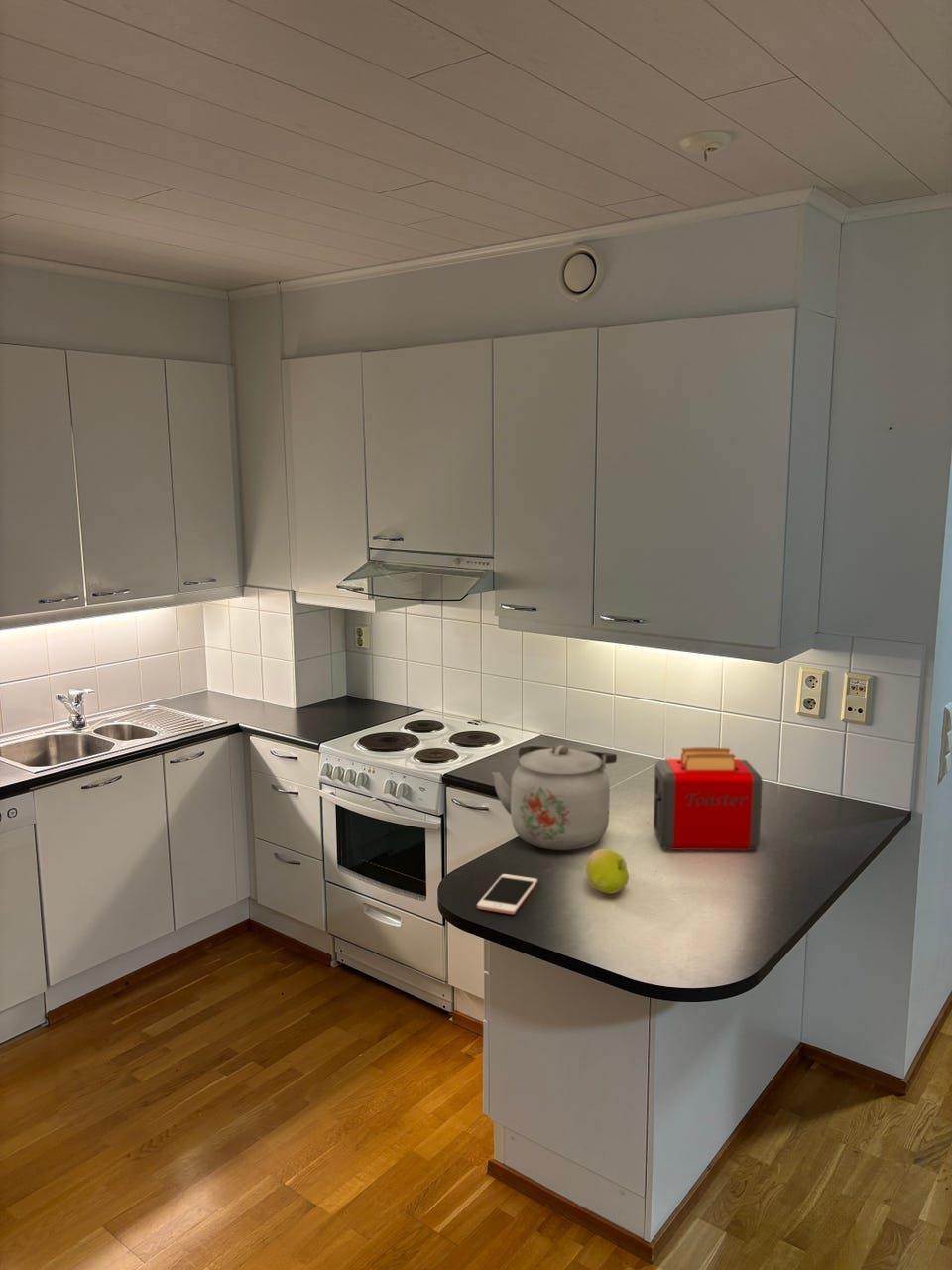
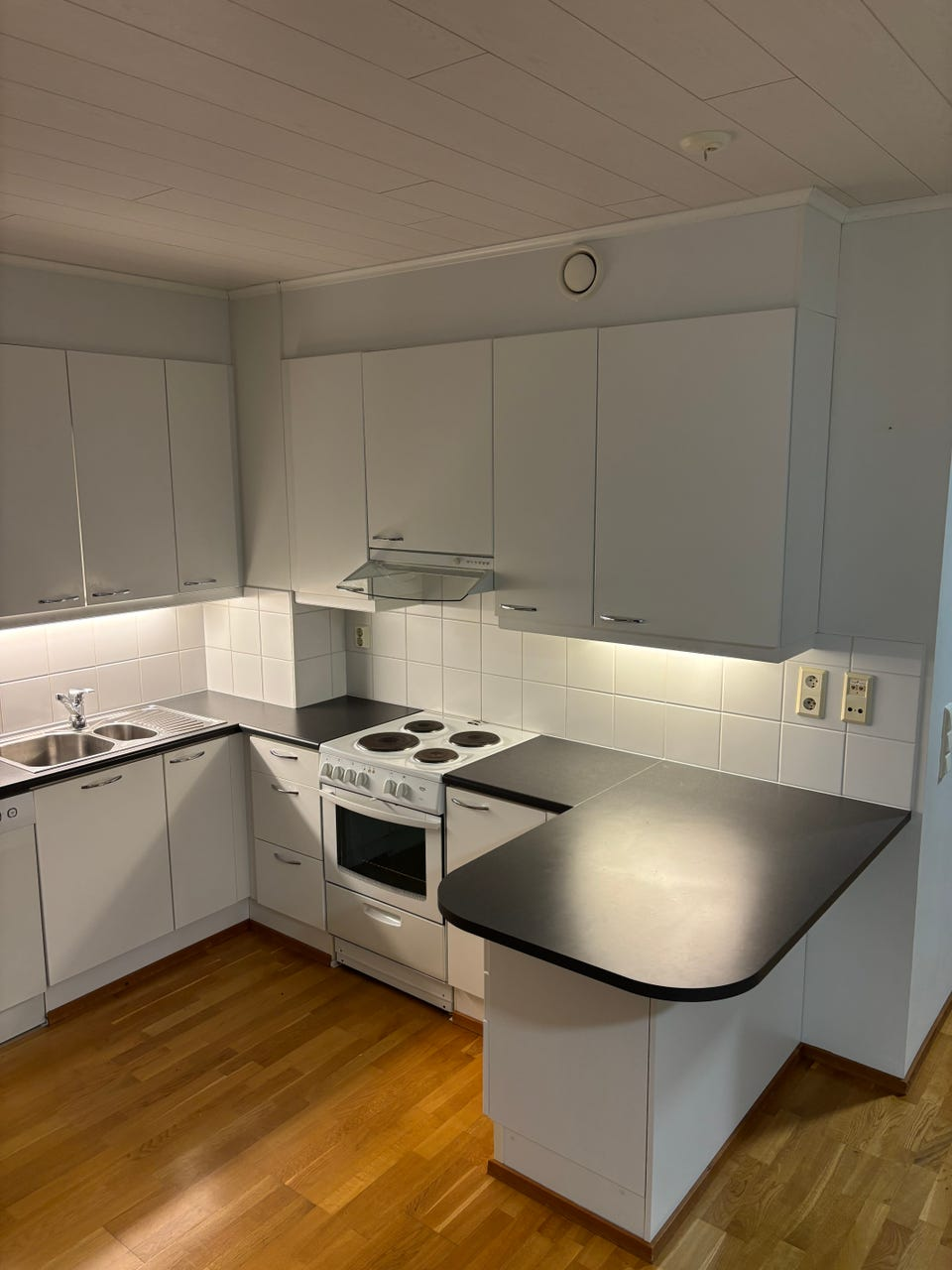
- cell phone (508, 893)
- kettle (549, 790)
- toaster (705, 796)
- fruit (607, 871)
